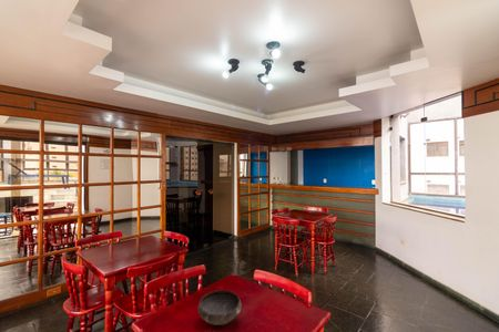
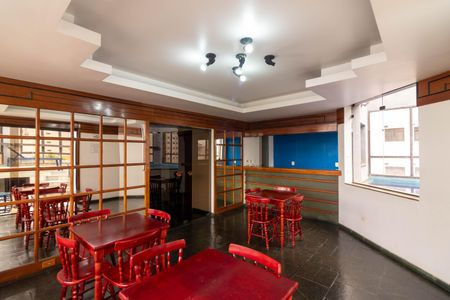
- bowl (220, 310)
